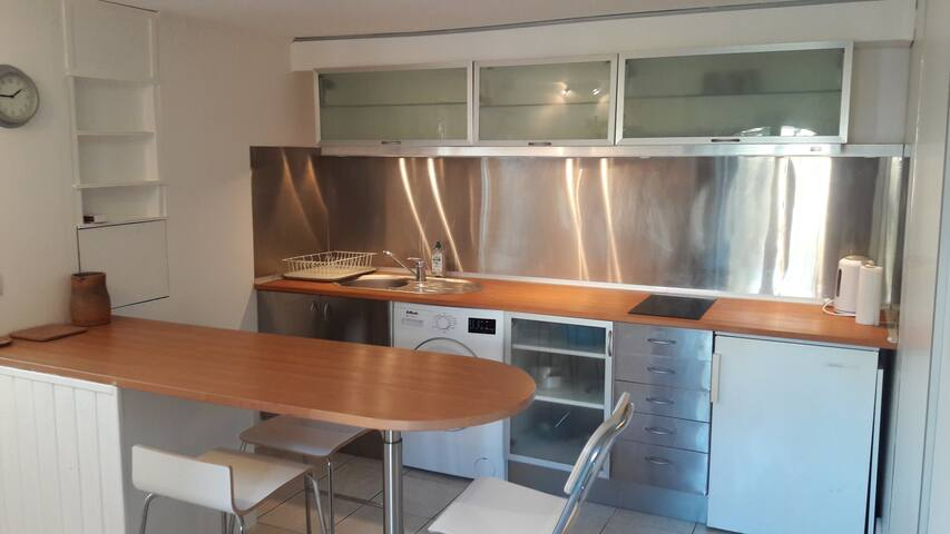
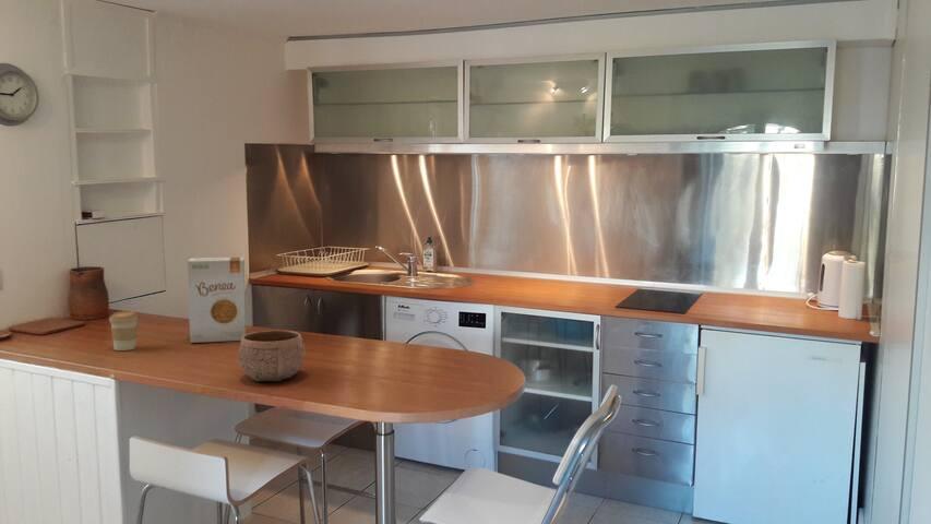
+ food box (217, 298)
+ coffee cup (123, 330)
+ bowl (272, 356)
